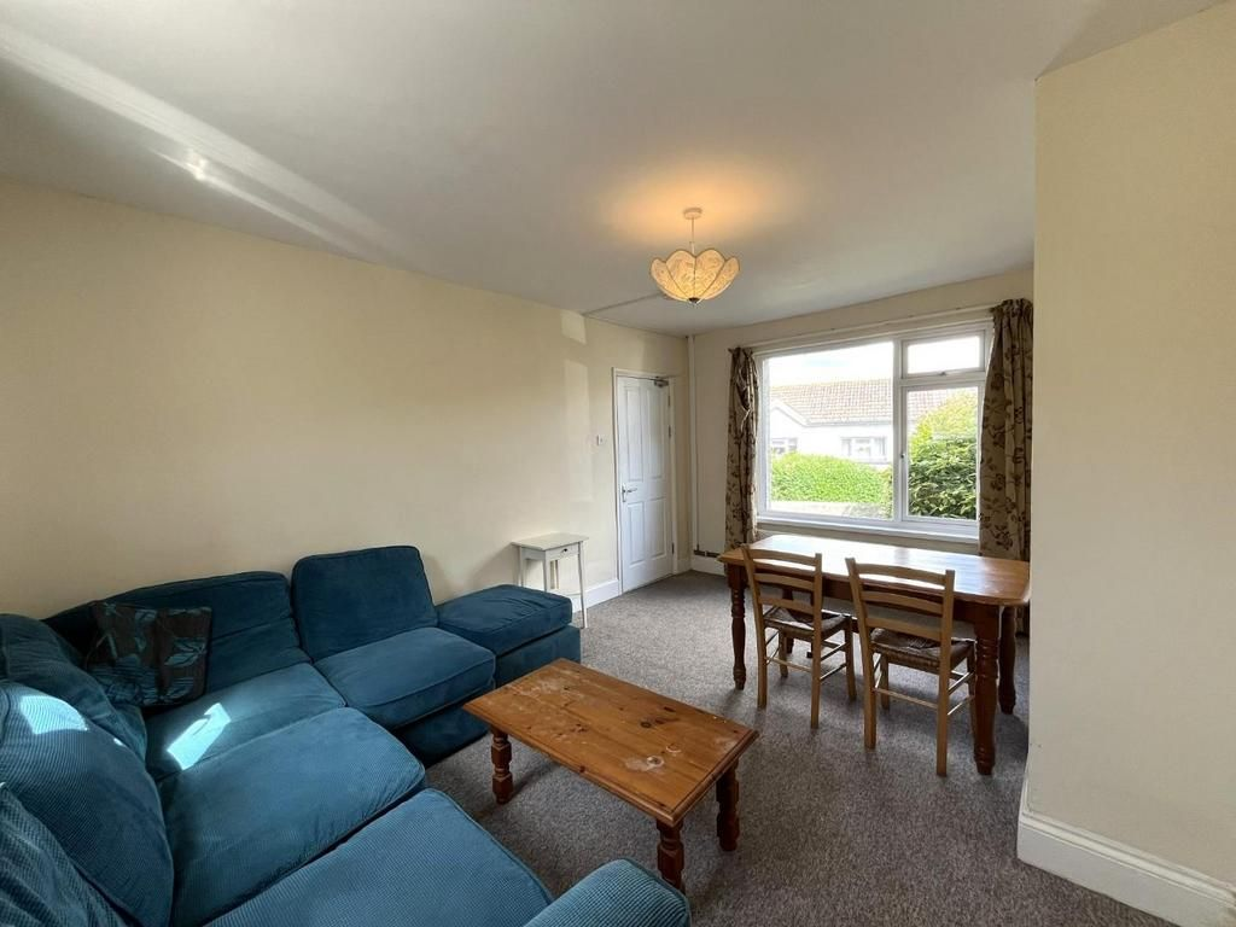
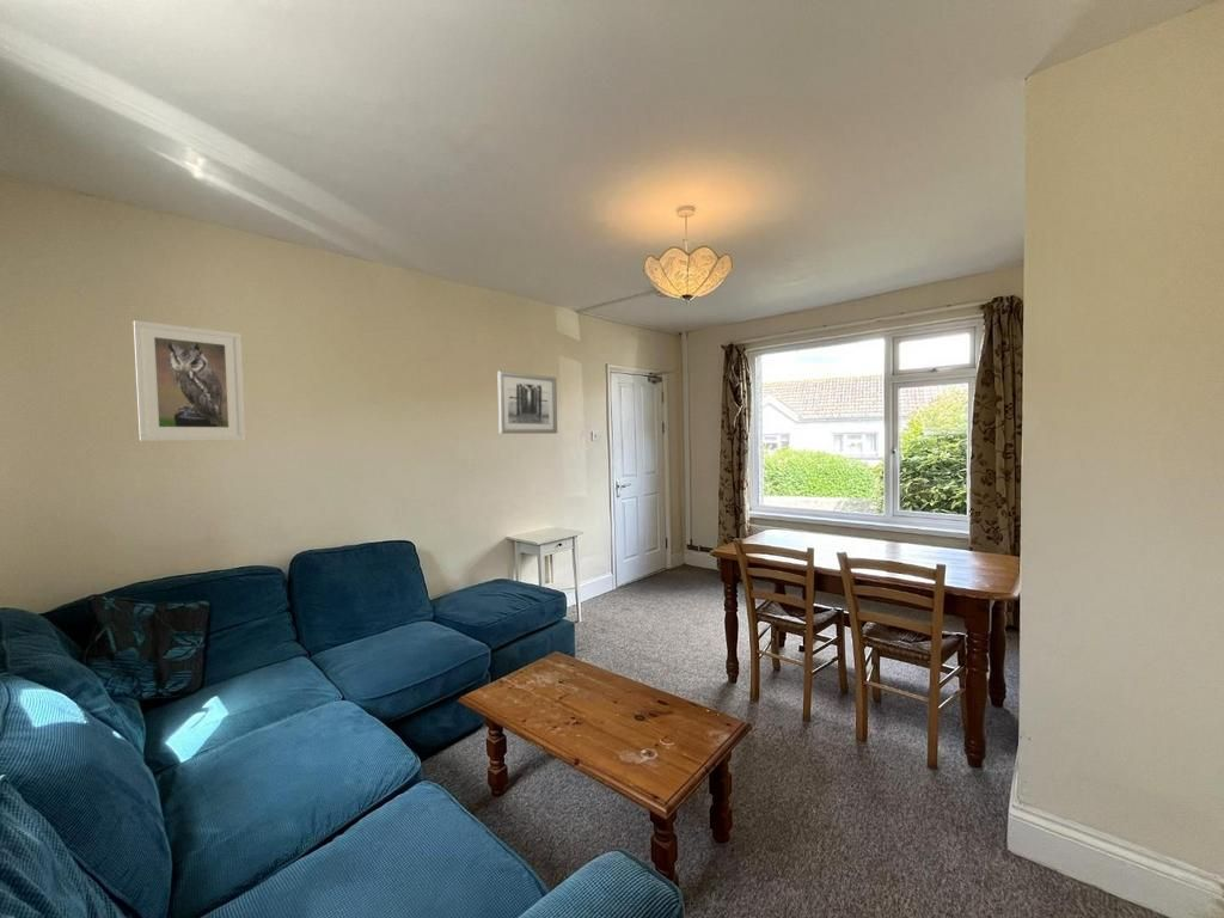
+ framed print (192, 384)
+ wall art (528, 404)
